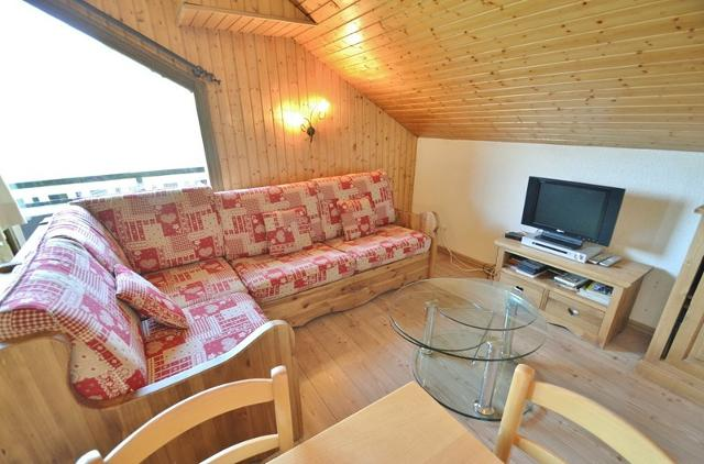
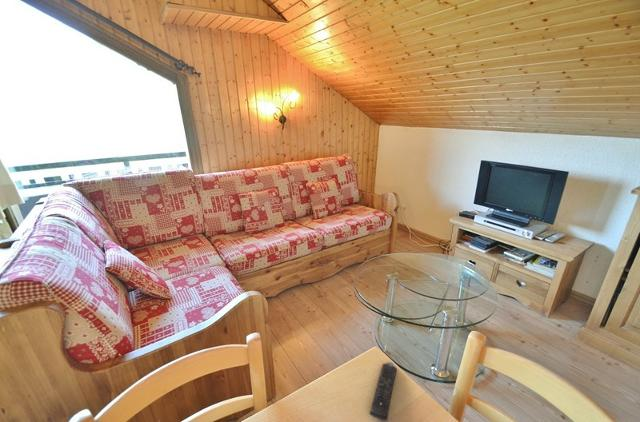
+ remote control (384, 386)
